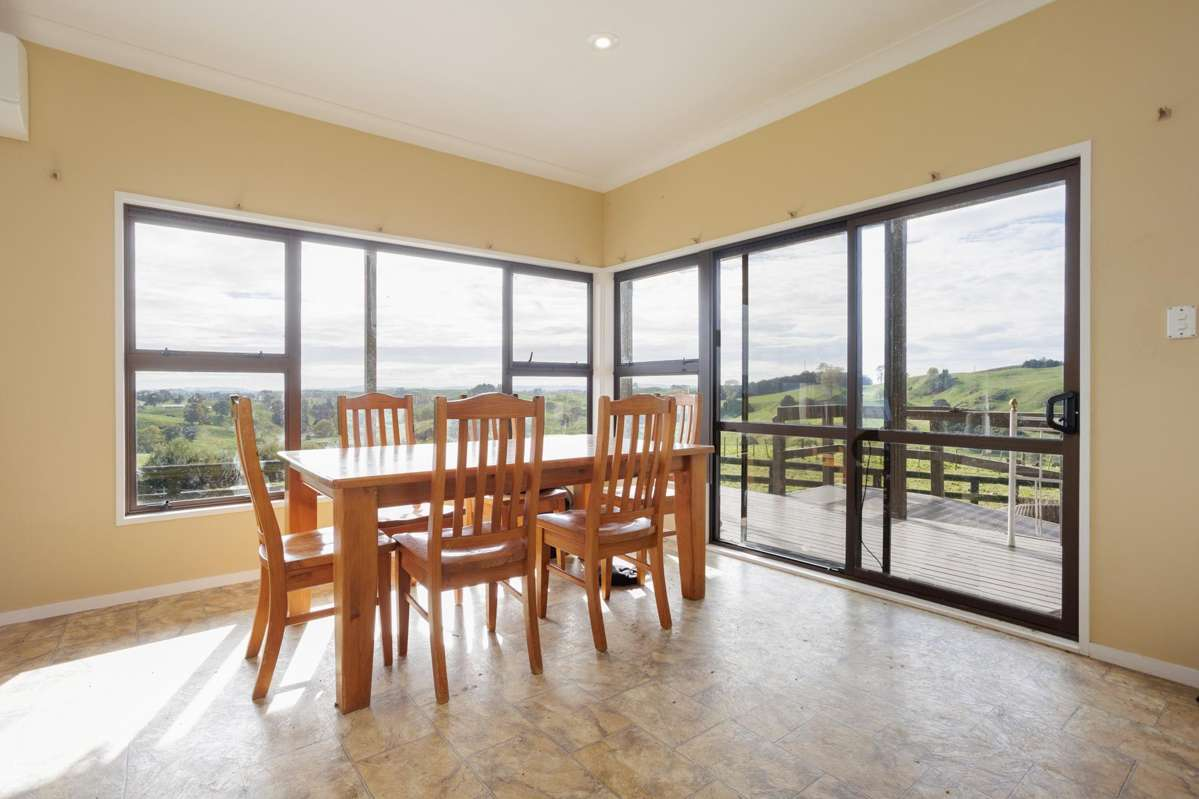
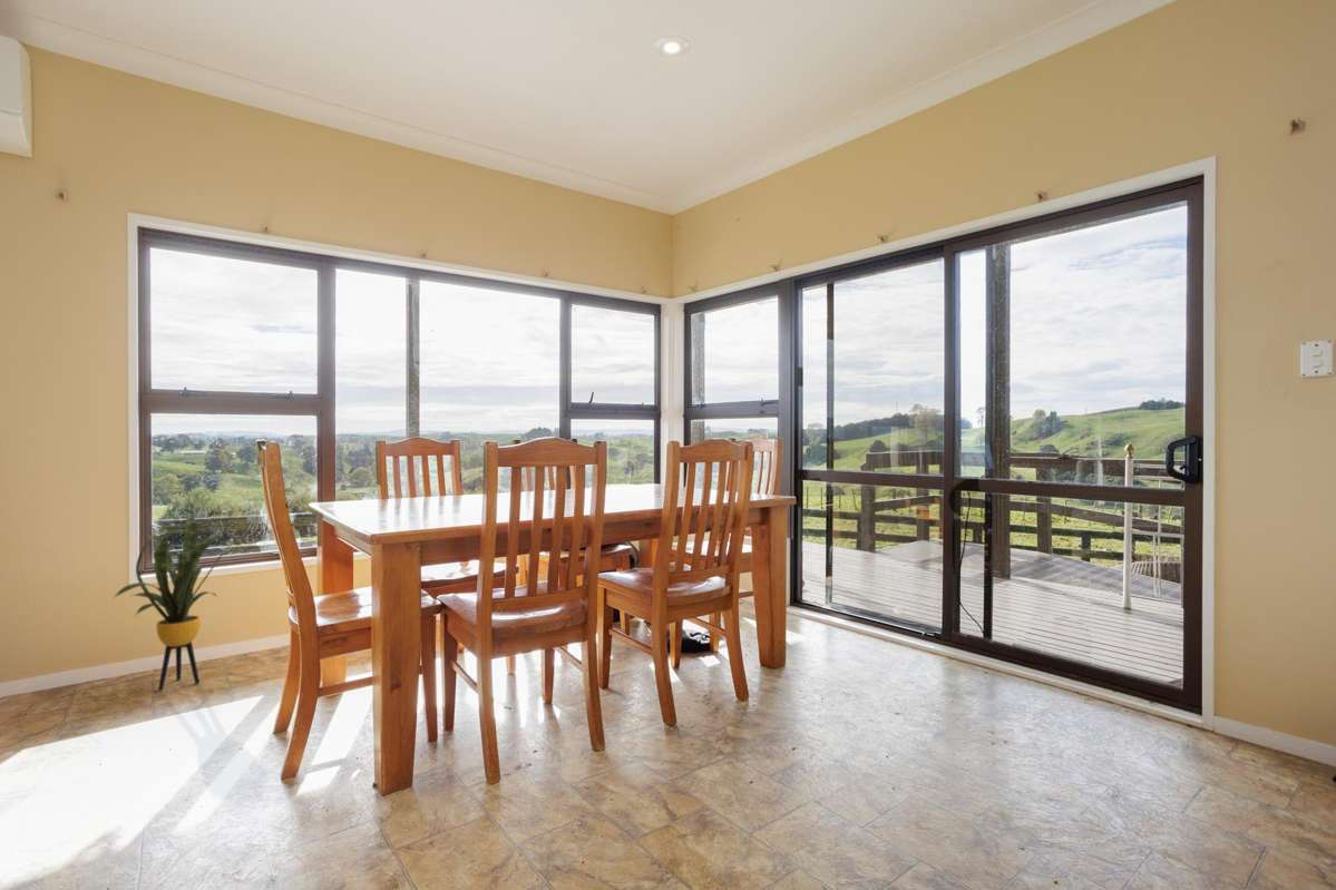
+ house plant (188, 598)
